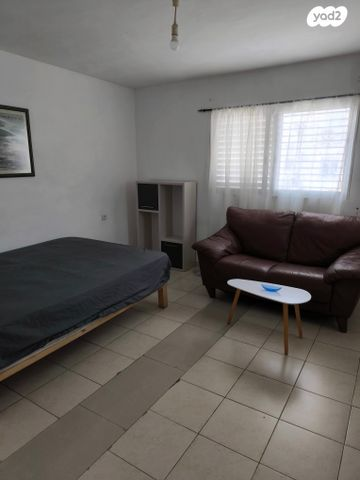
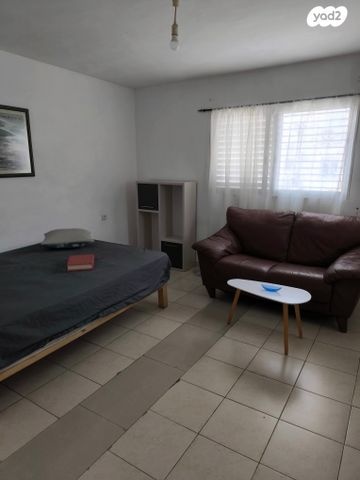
+ pillow (67, 237)
+ hardback book (81, 262)
